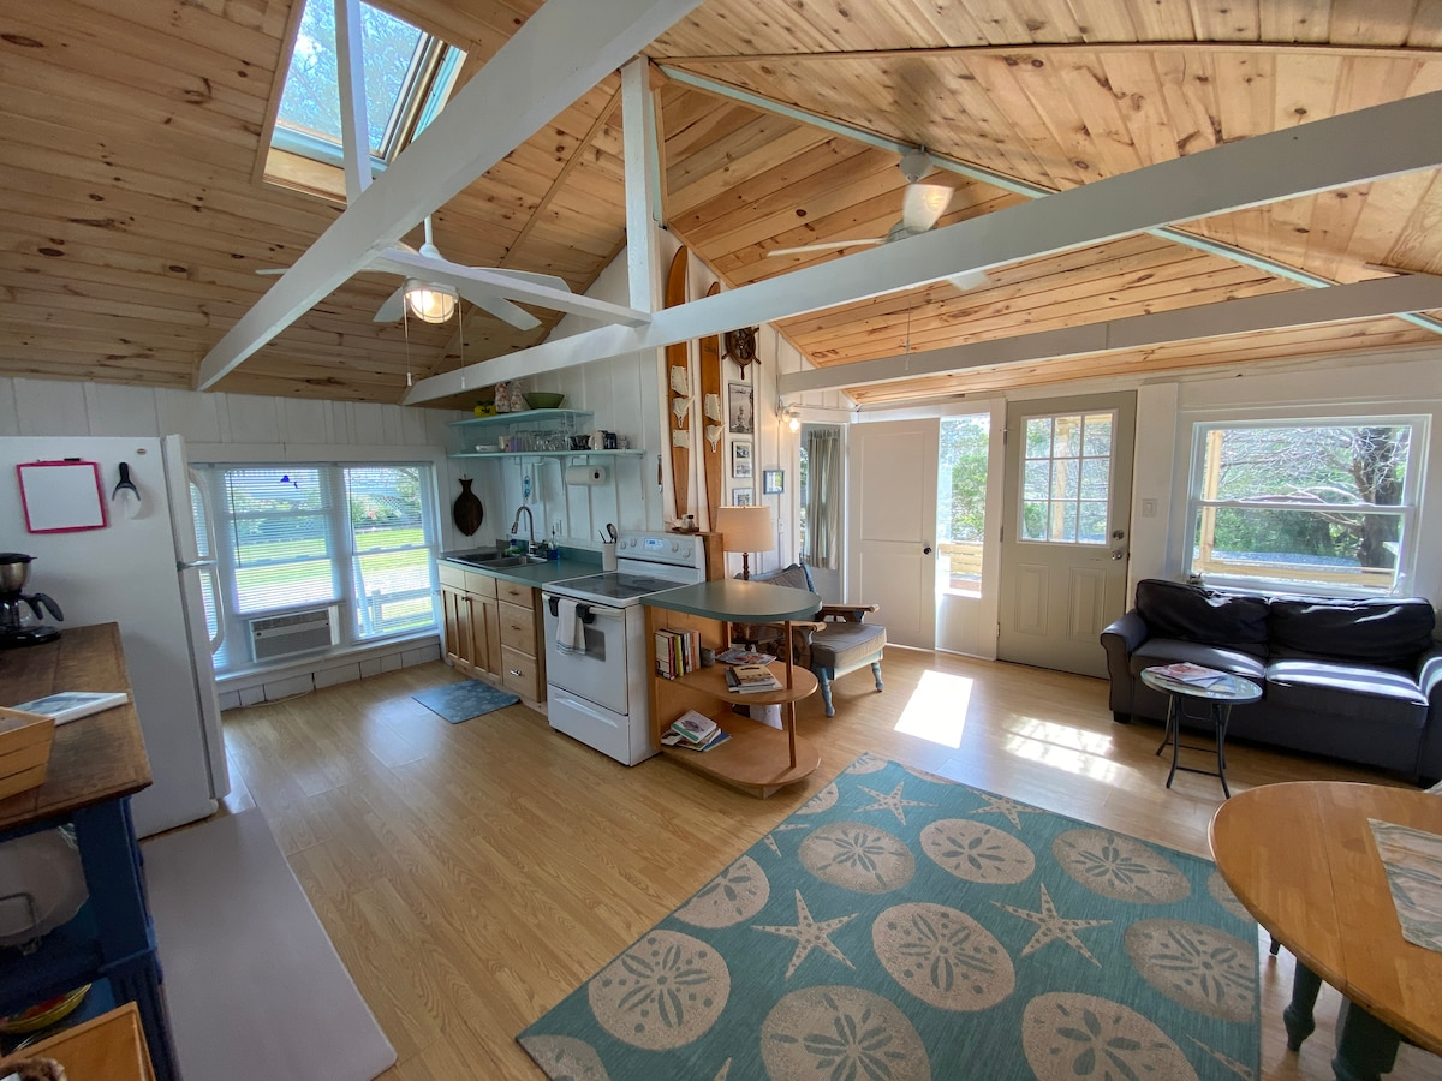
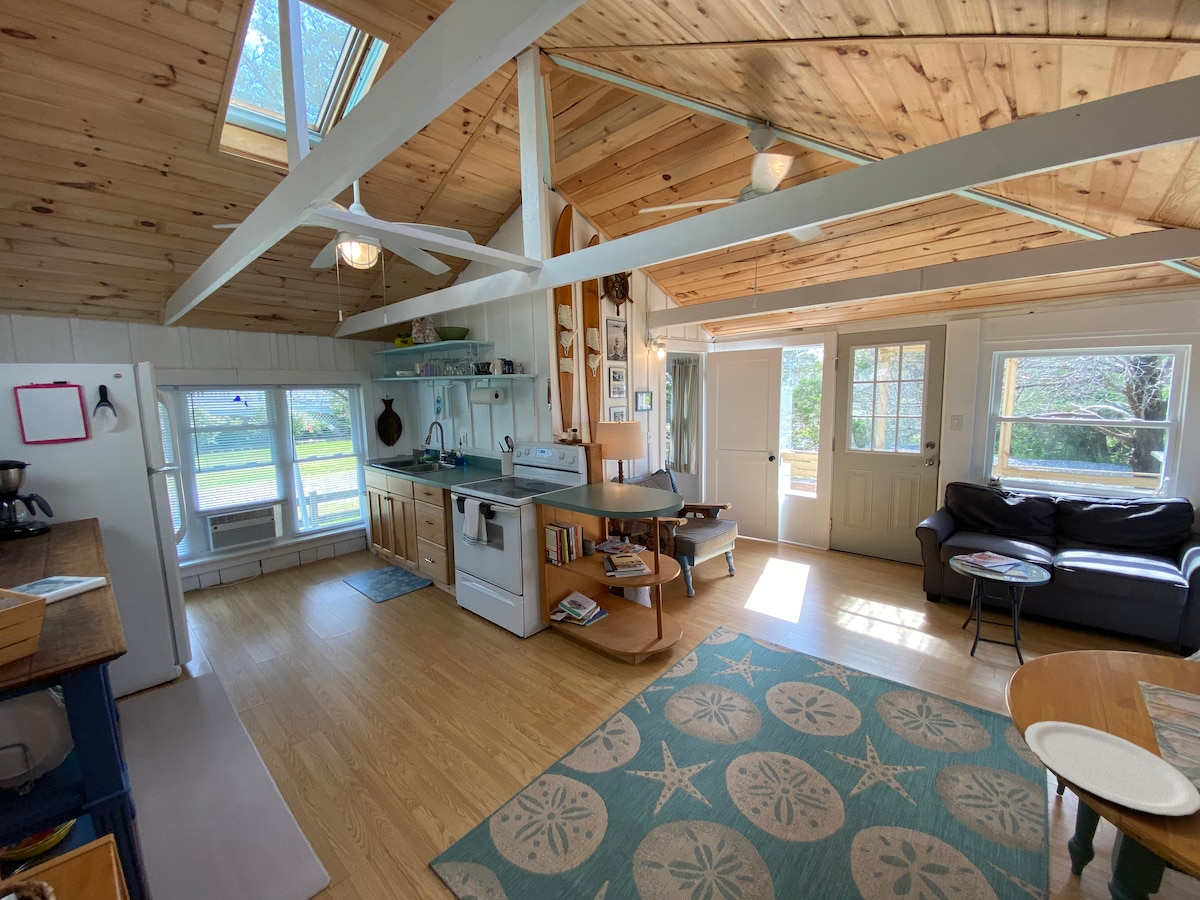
+ plate (1104, 764)
